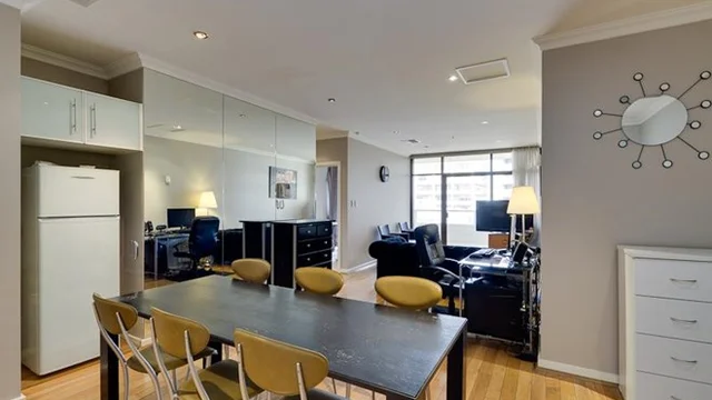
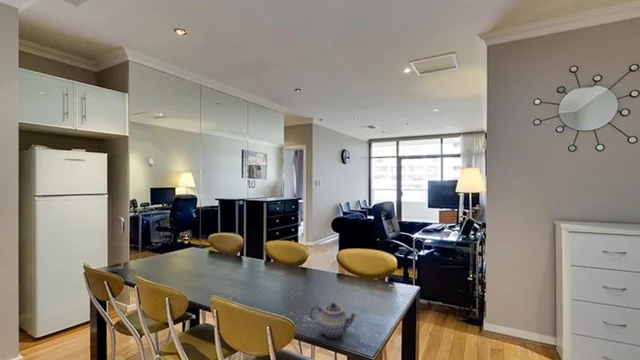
+ teapot (333, 318)
